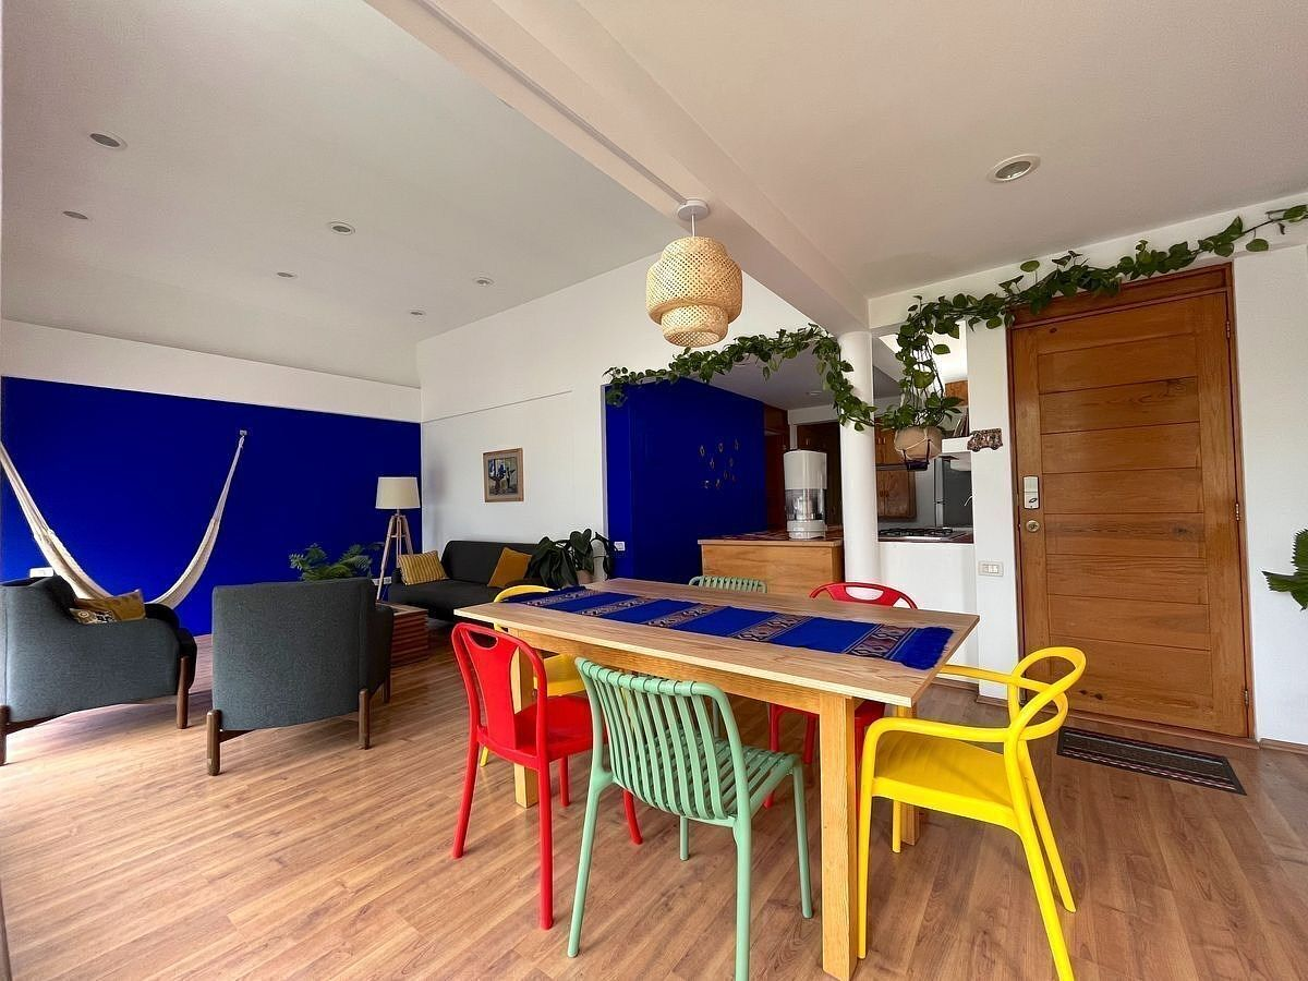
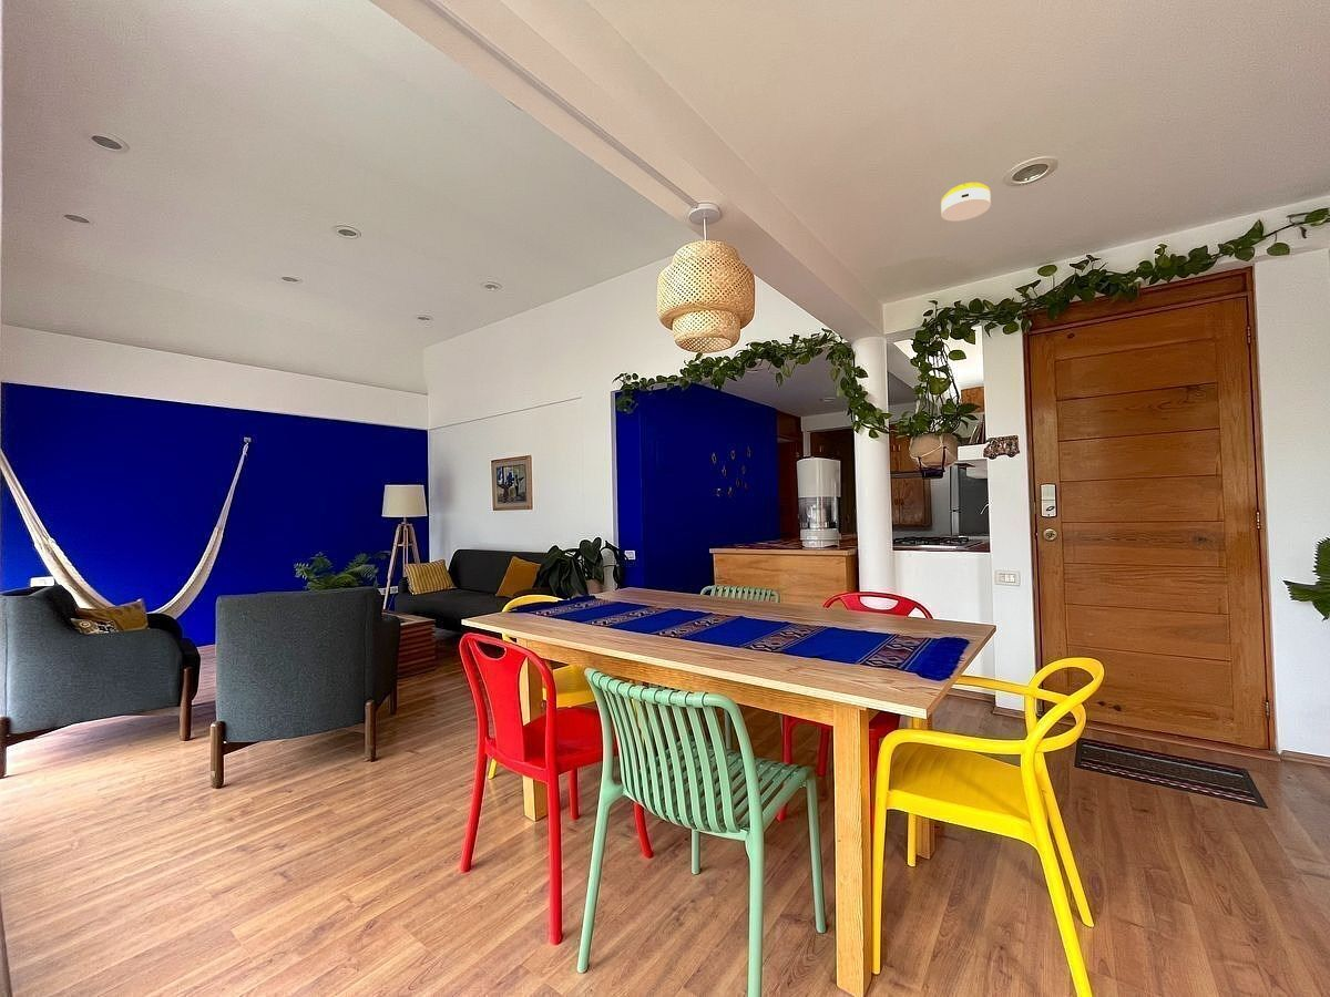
+ smoke detector (964, 201)
